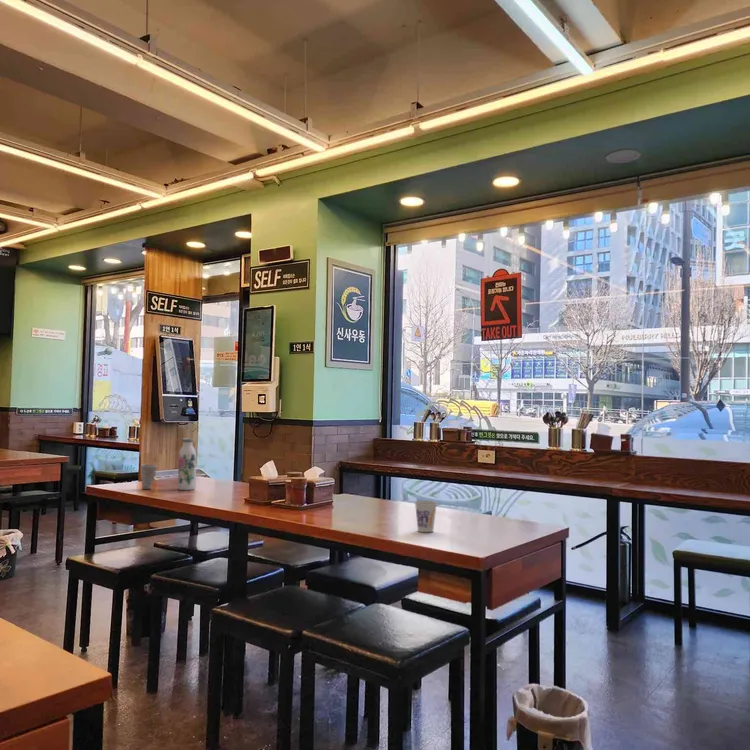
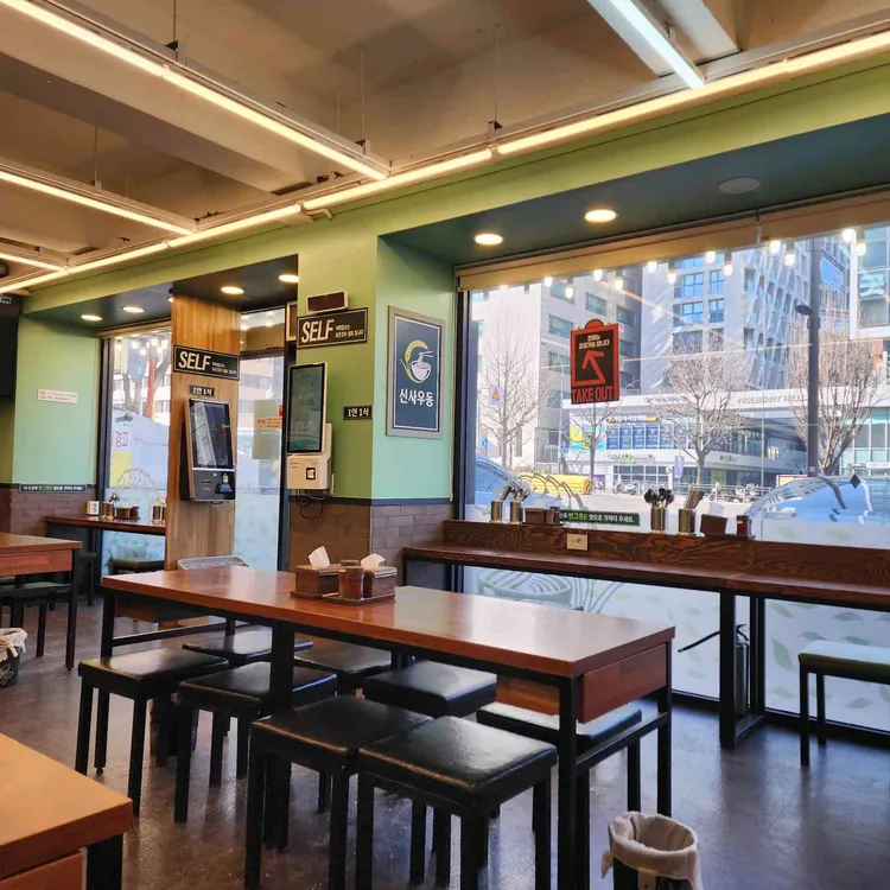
- water bottle (187, 463)
- cup (148, 476)
- cup (425, 516)
